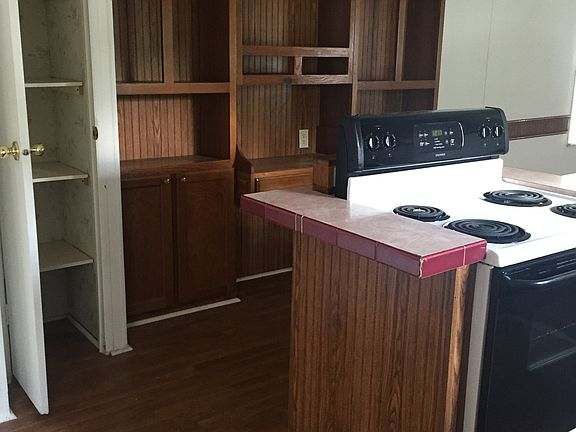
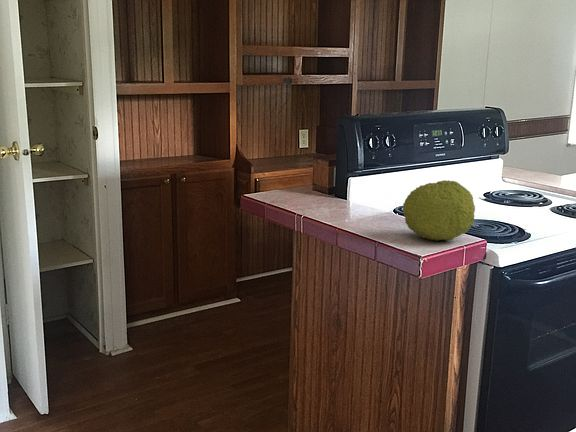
+ fruit (438, 210)
